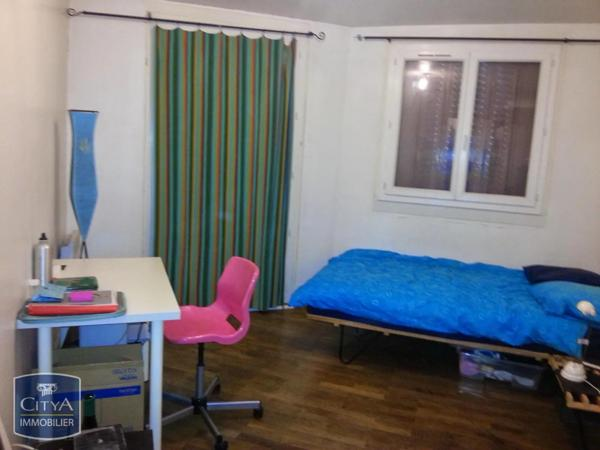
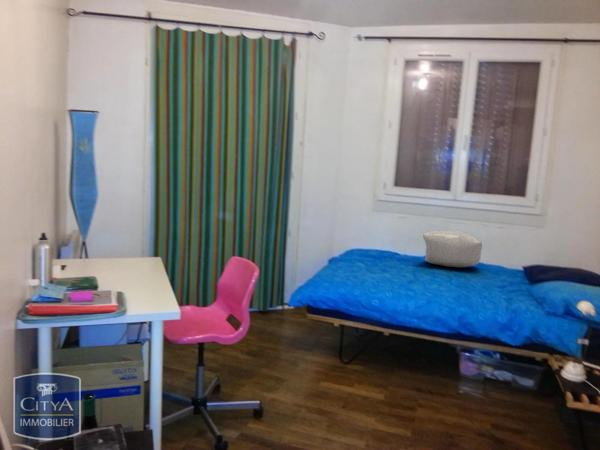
+ pillow (452, 248)
